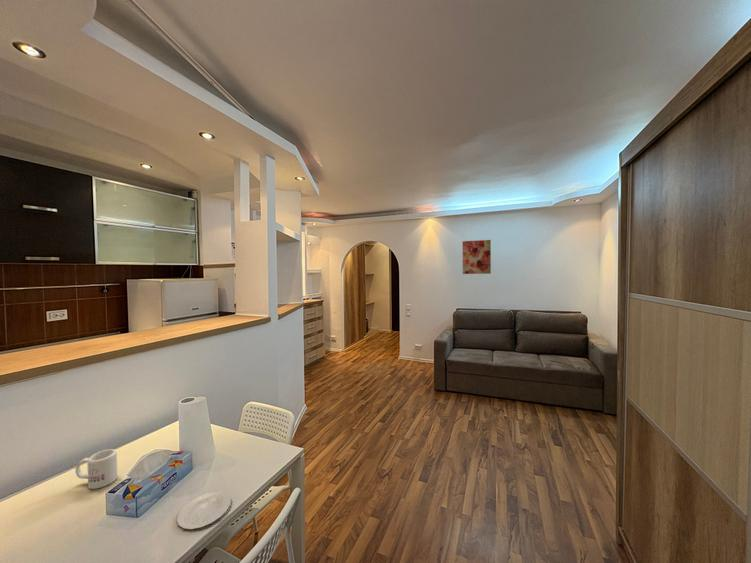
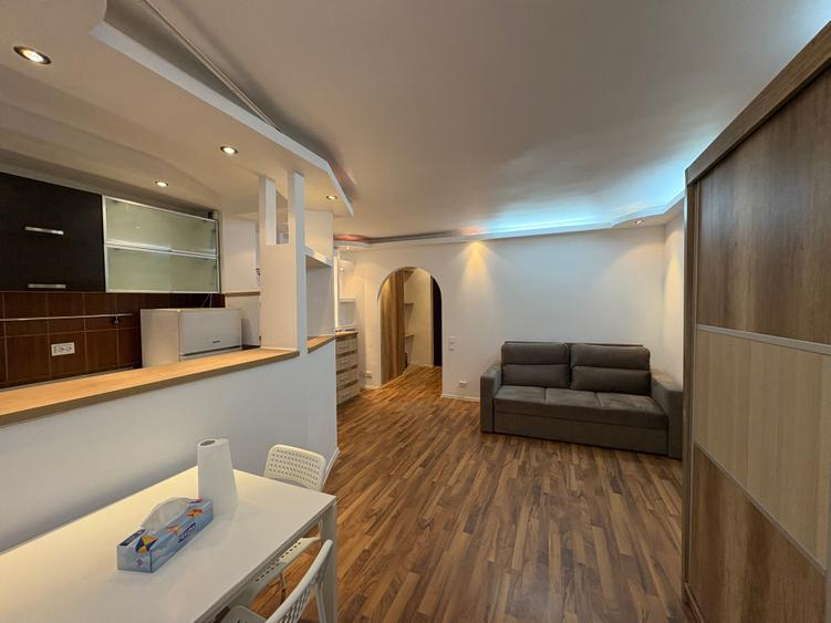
- plate (208, 492)
- wall art (476, 257)
- mug (95, 468)
